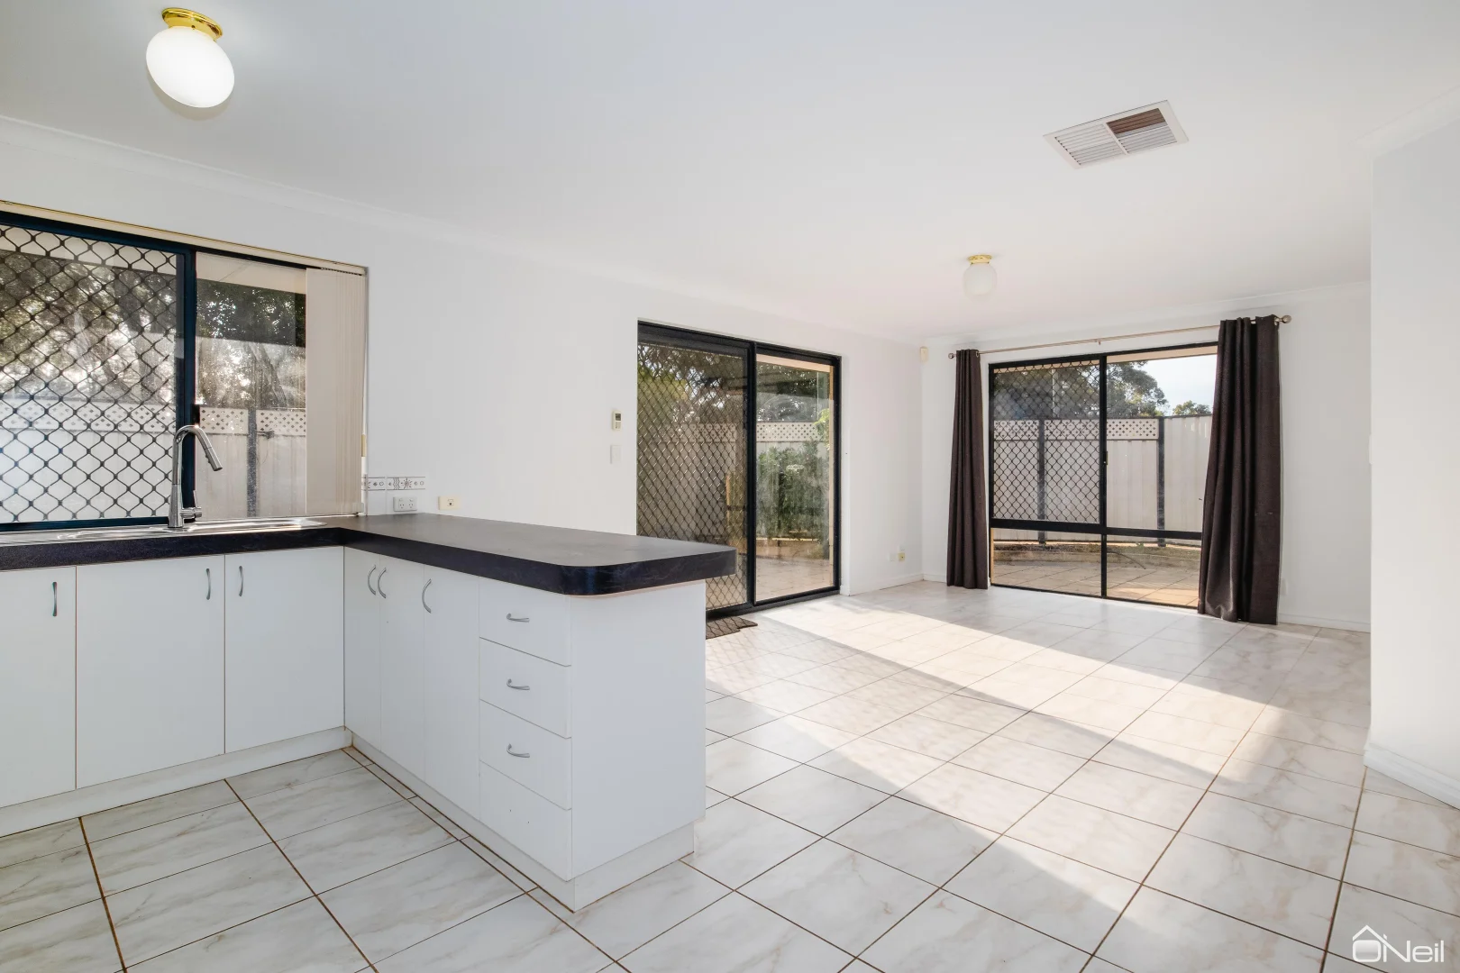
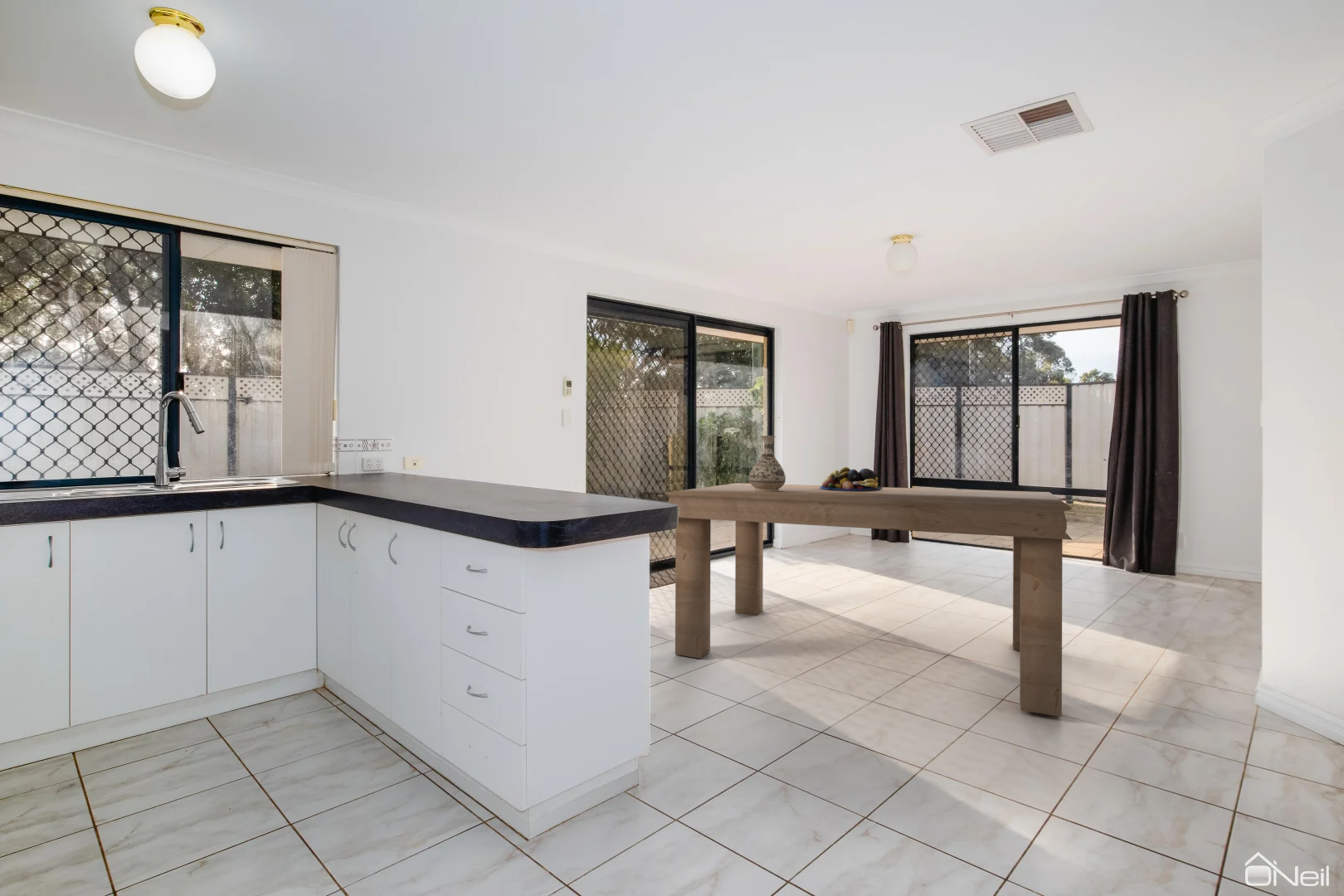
+ dining table (864, 528)
+ vase (767, 463)
+ fruit bowl (850, 477)
